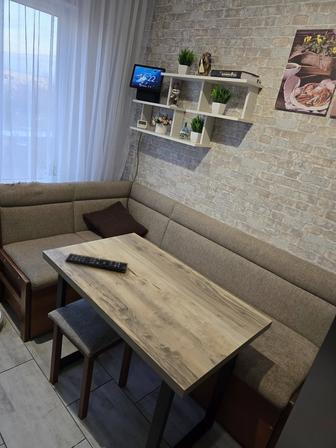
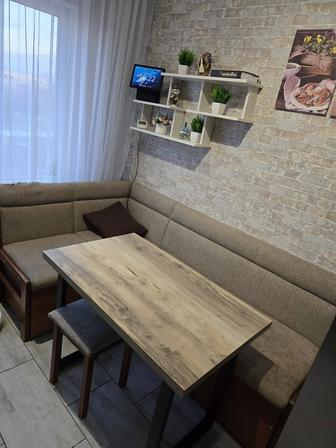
- remote control (97, 262)
